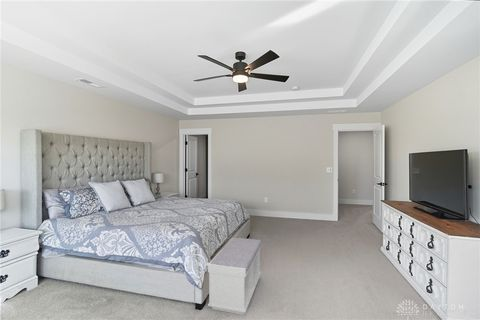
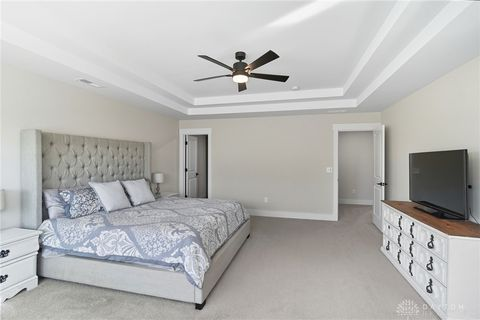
- bench (238, 270)
